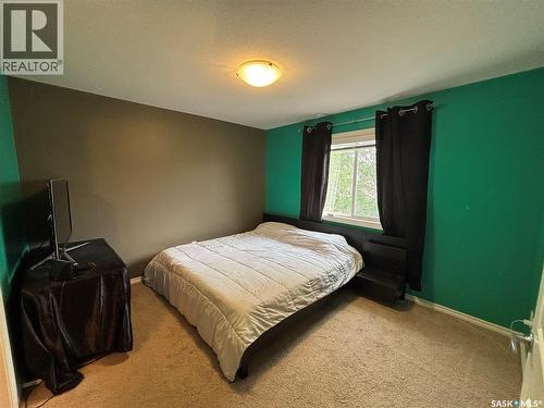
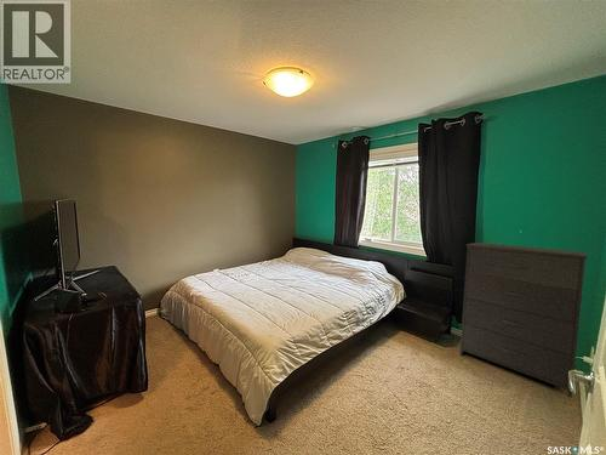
+ dresser (516, 307)
